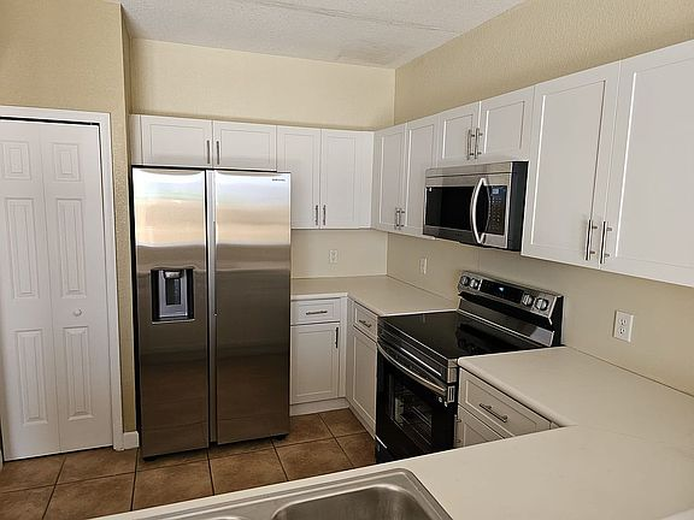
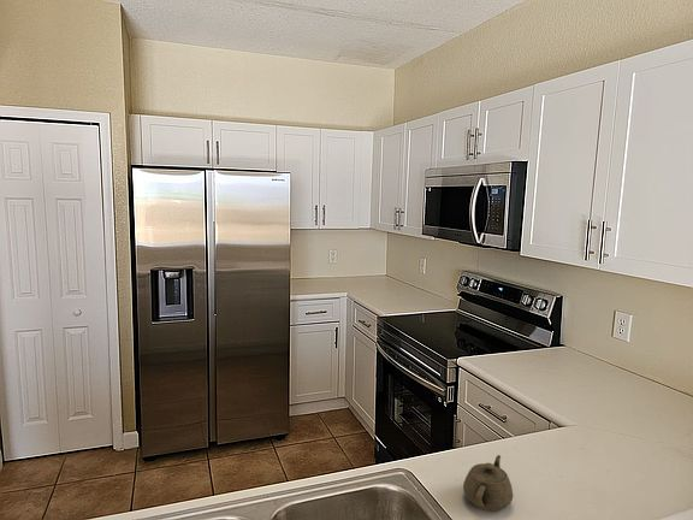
+ teapot (488, 481)
